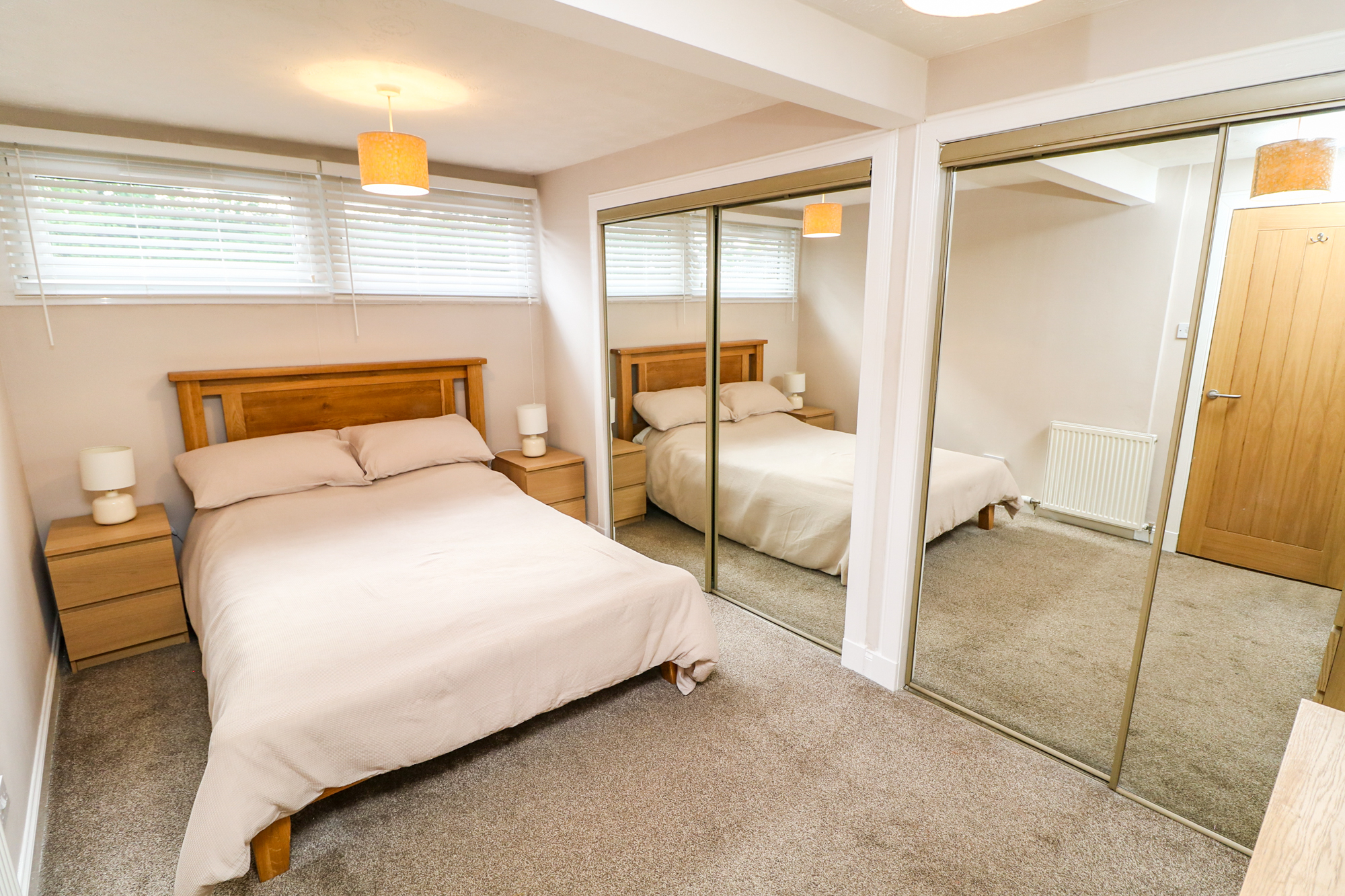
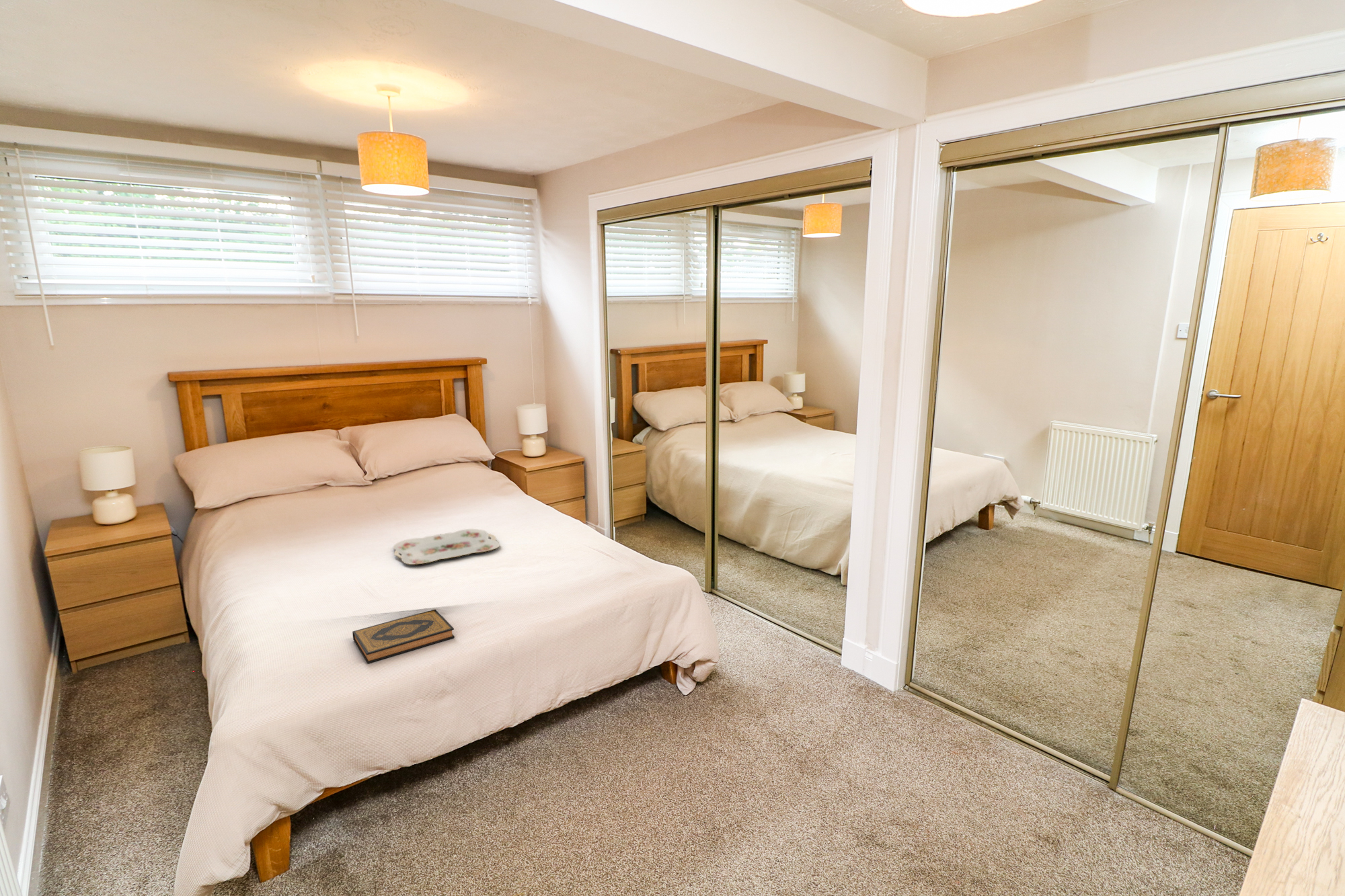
+ serving tray (447, 546)
+ hardback book (404, 634)
